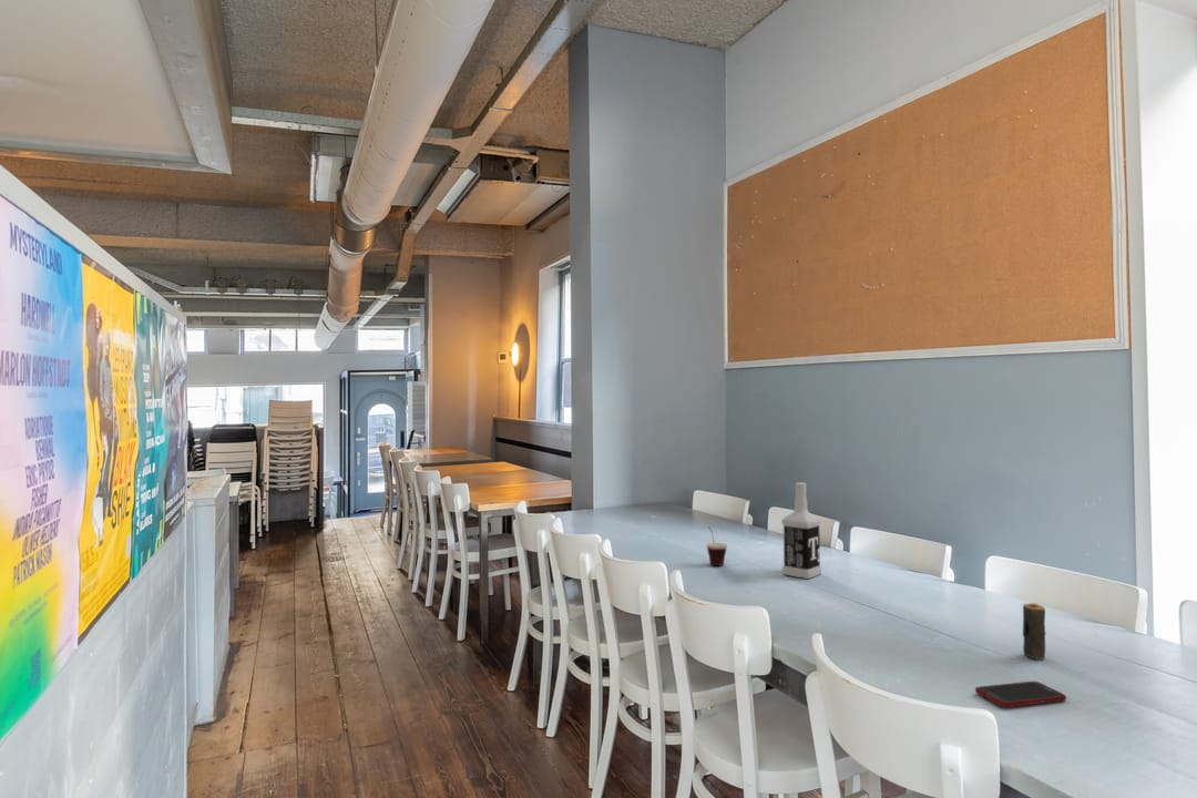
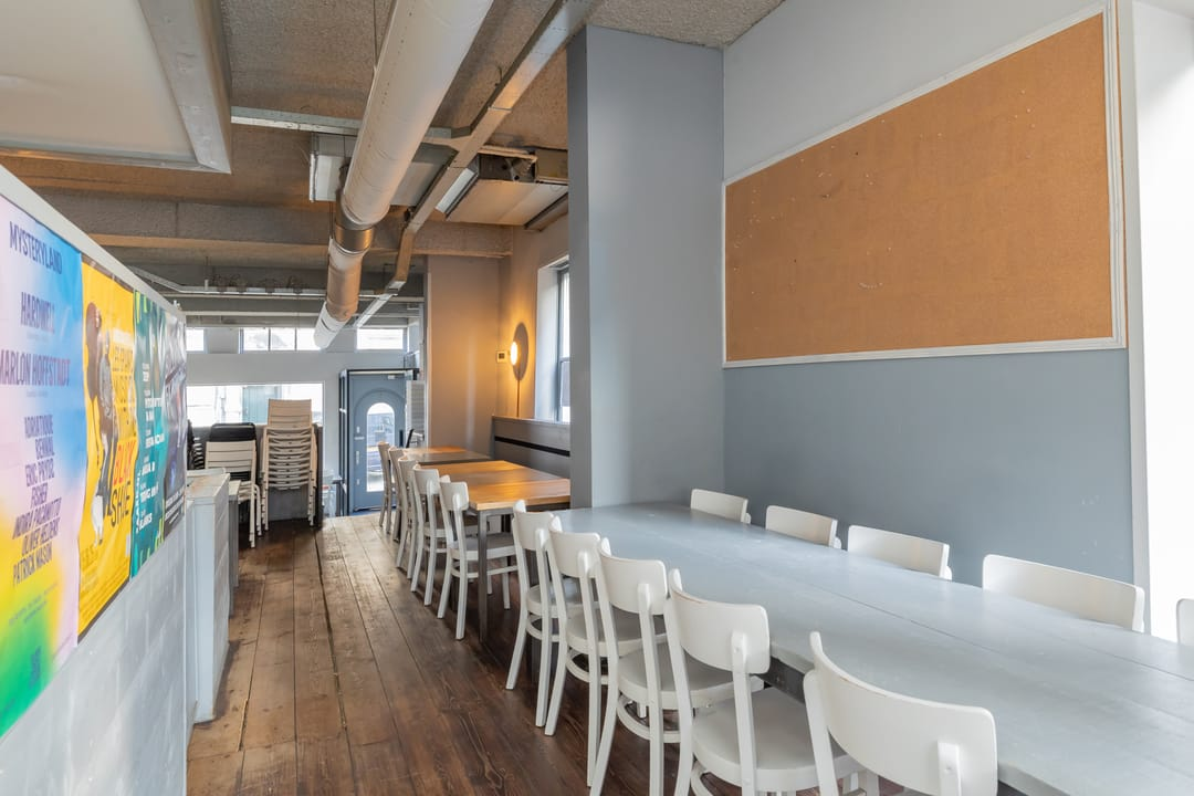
- cell phone (1020, 694)
- candle (1034, 631)
- cup (714, 545)
- vodka (800, 528)
